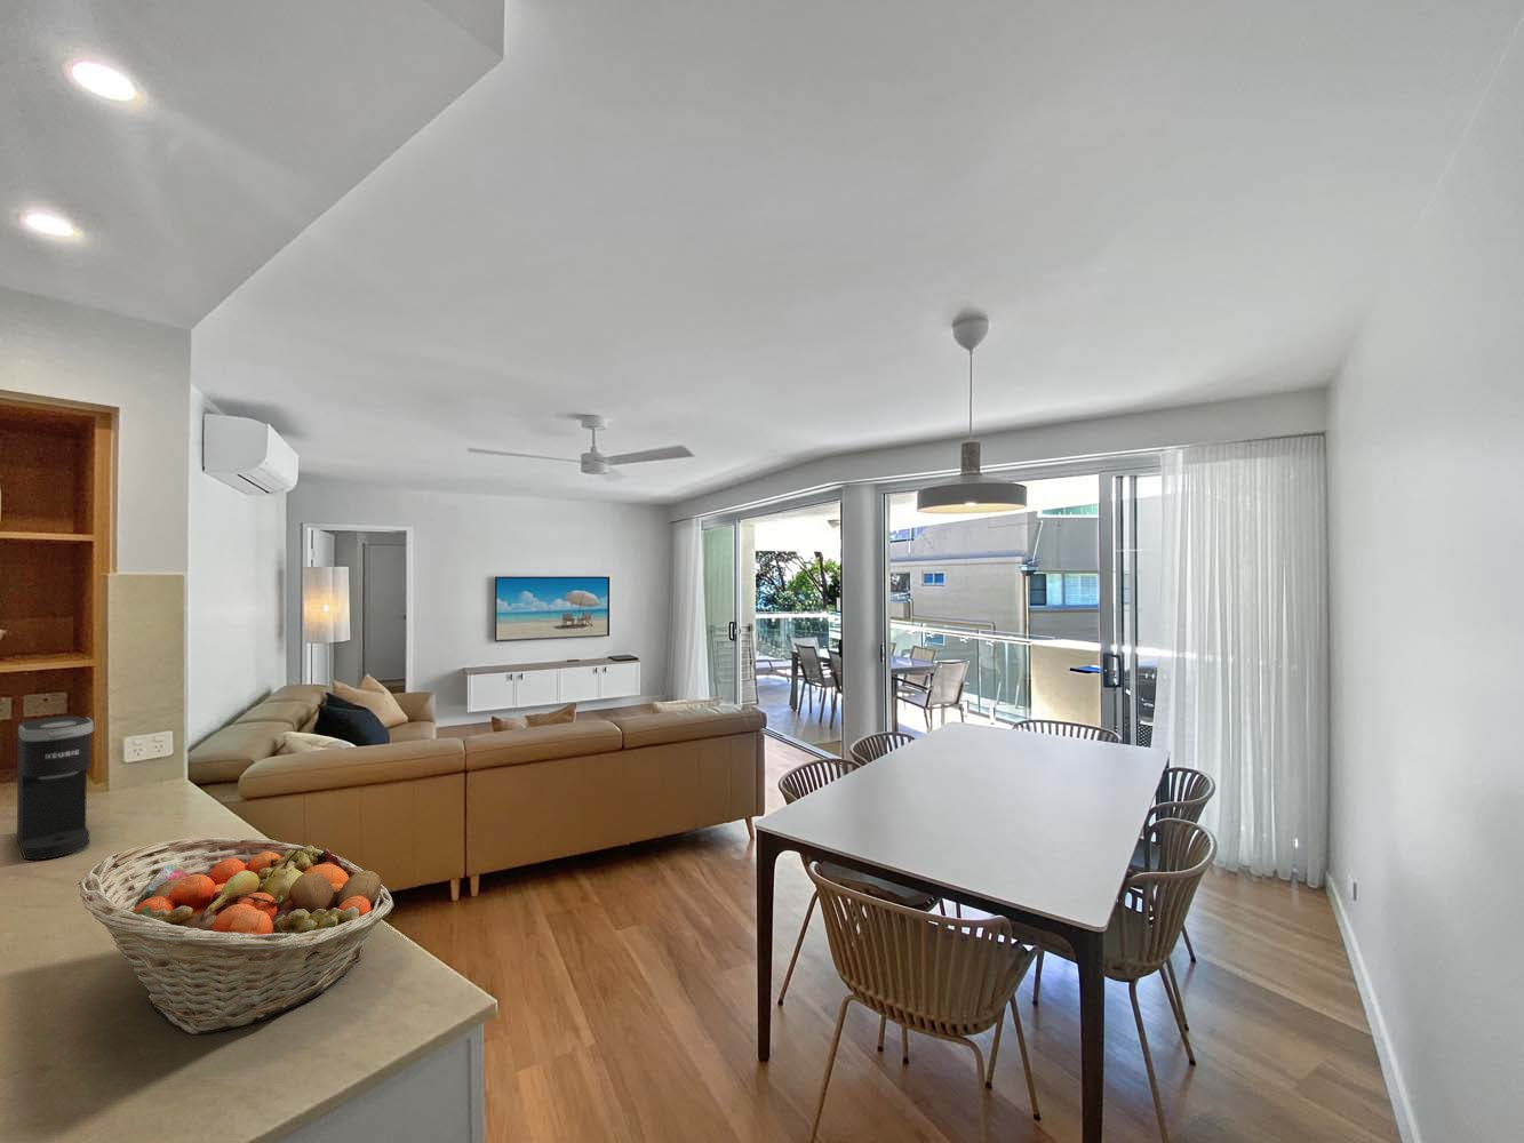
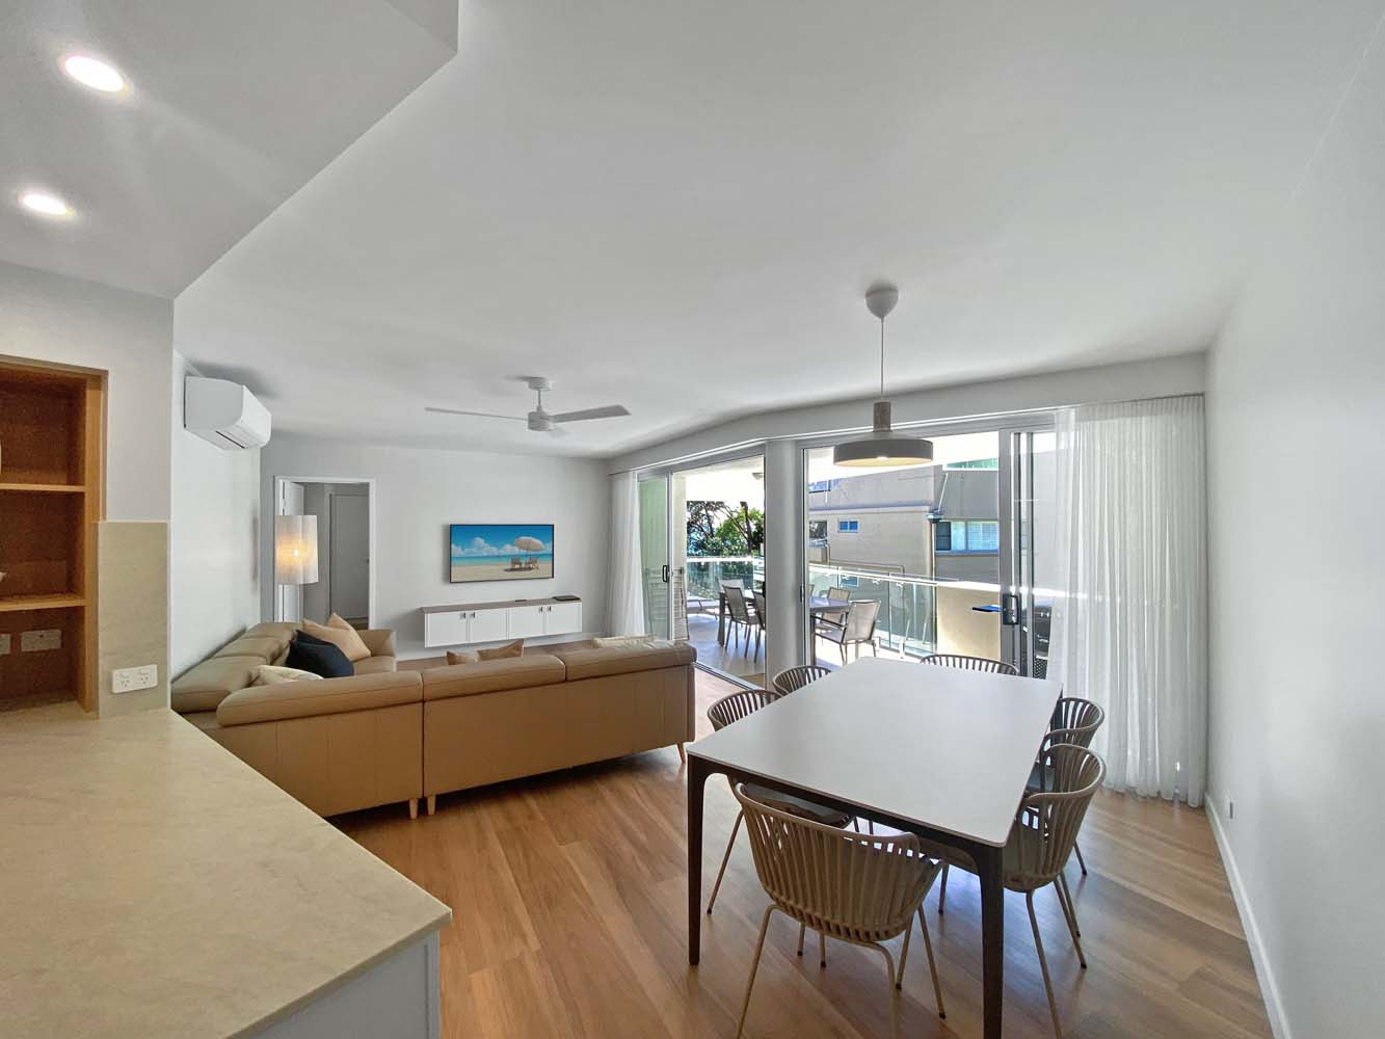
- fruit basket (250, 908)
- coffee maker (53, 780)
